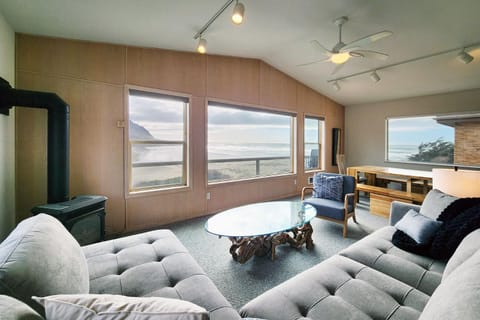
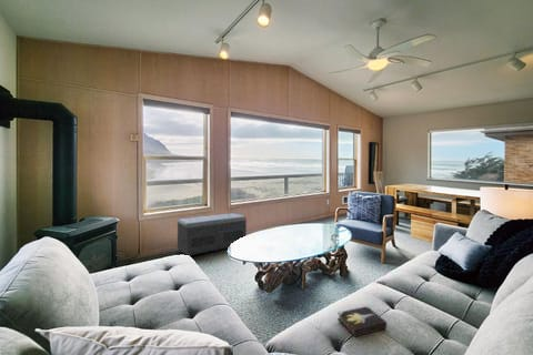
+ storage bench (212, 232)
+ hardback book (361, 320)
